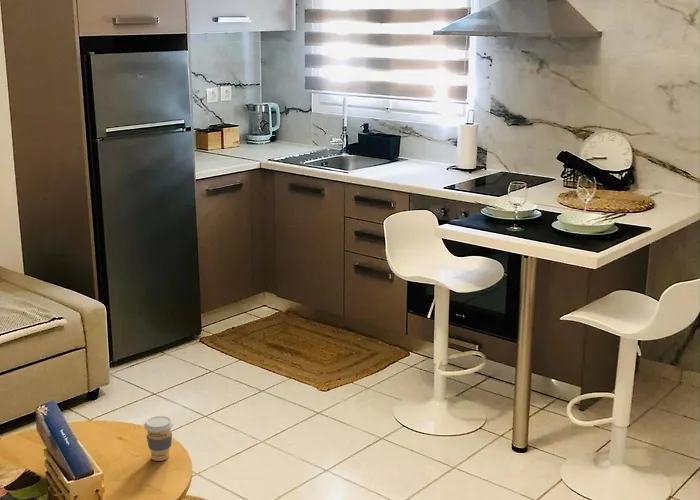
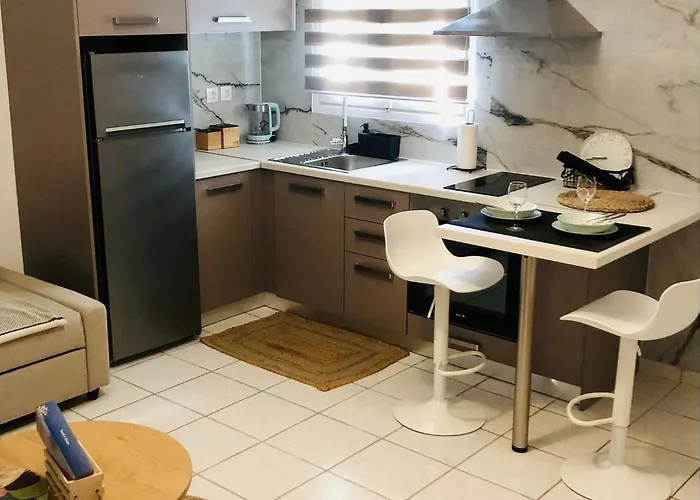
- coffee cup (159, 439)
